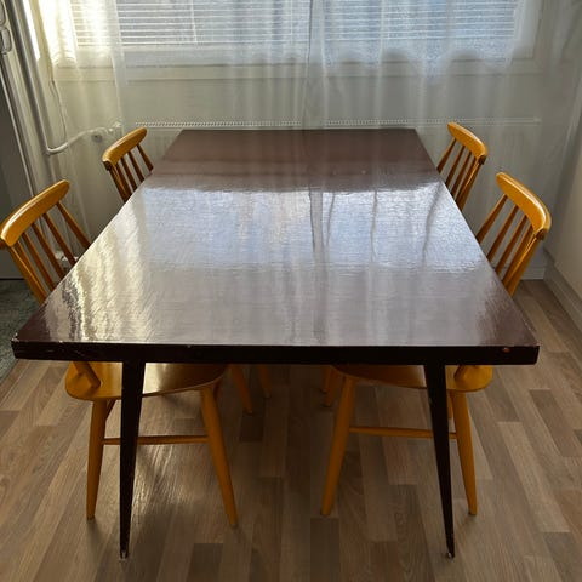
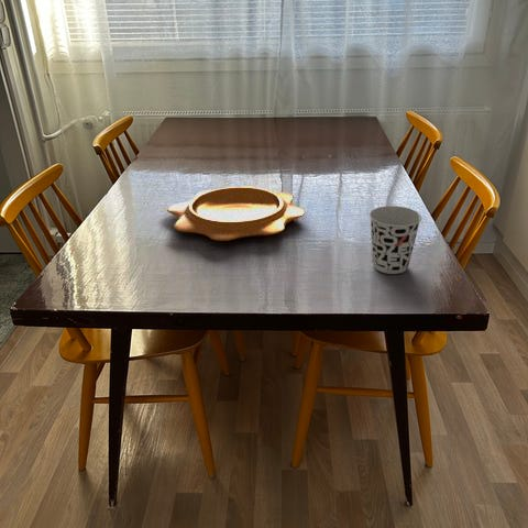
+ decorative bowl (235, 209)
+ cup (392, 241)
